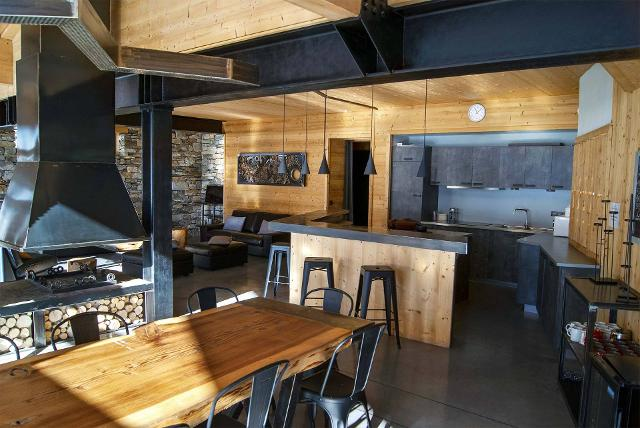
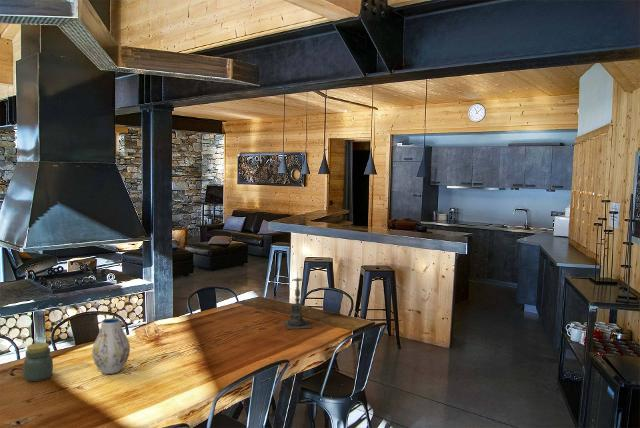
+ vase (111, 346)
+ jar (38, 361)
+ candle holder (298, 298)
